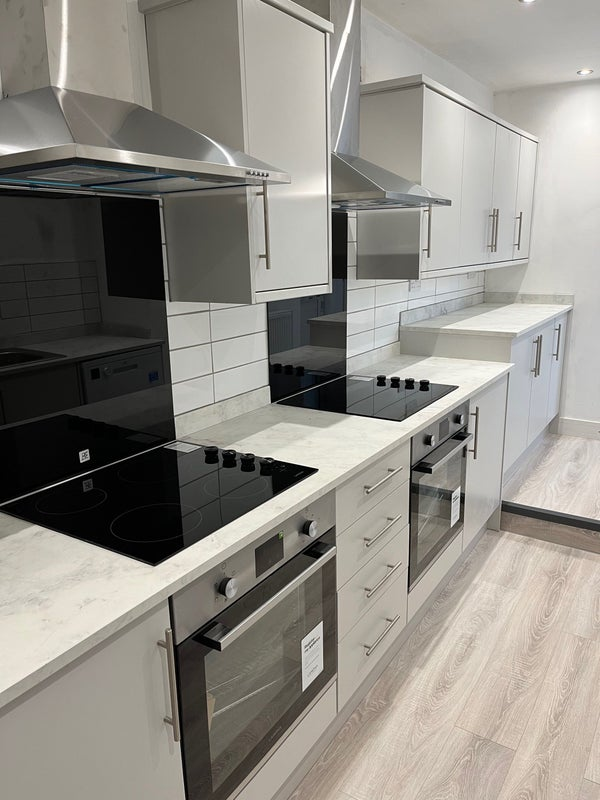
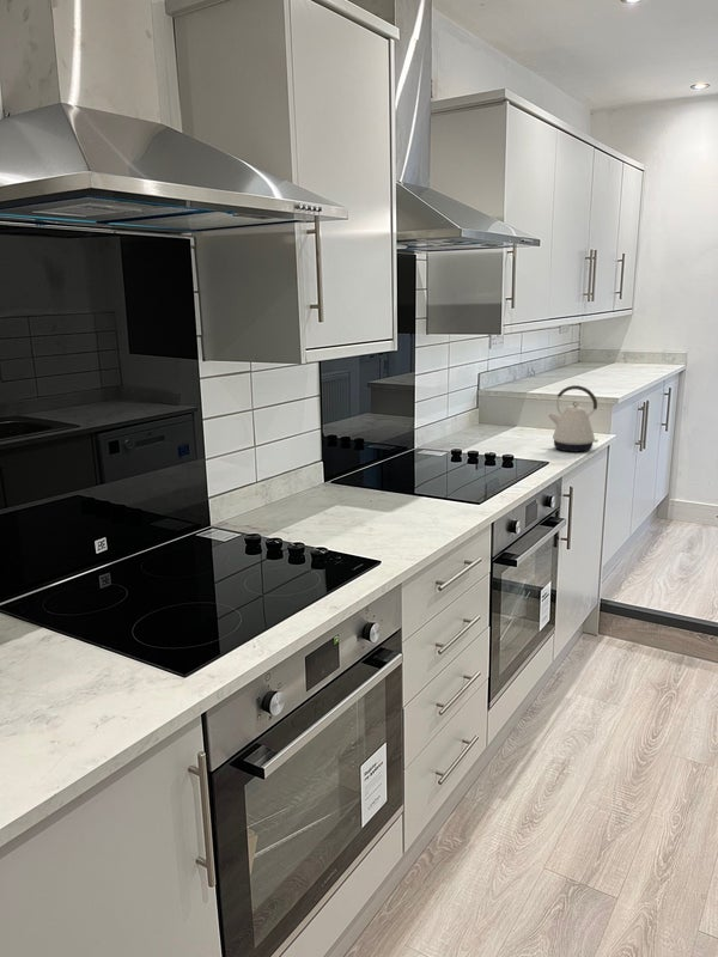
+ kettle (572, 416)
